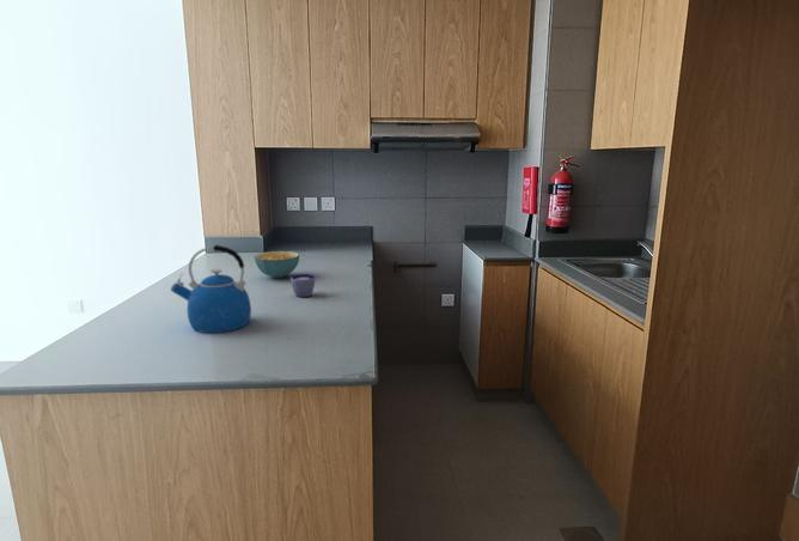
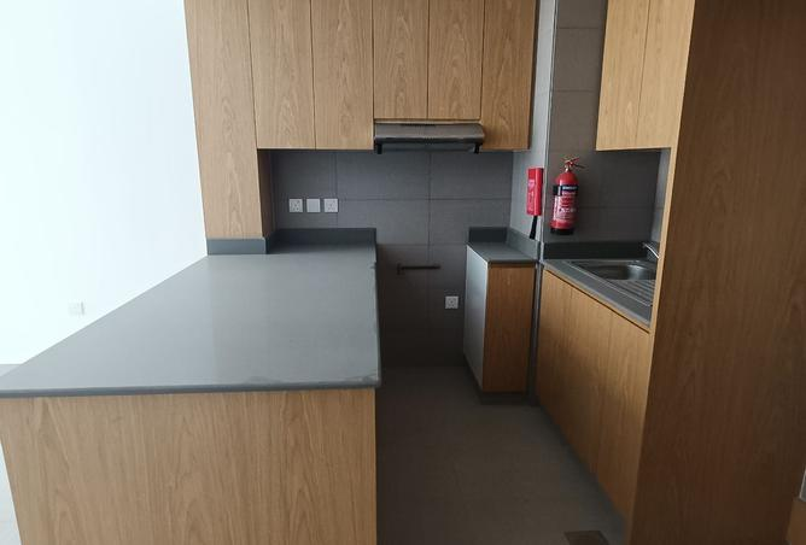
- cereal bowl (276, 266)
- kettle (209, 285)
- cup (304, 285)
